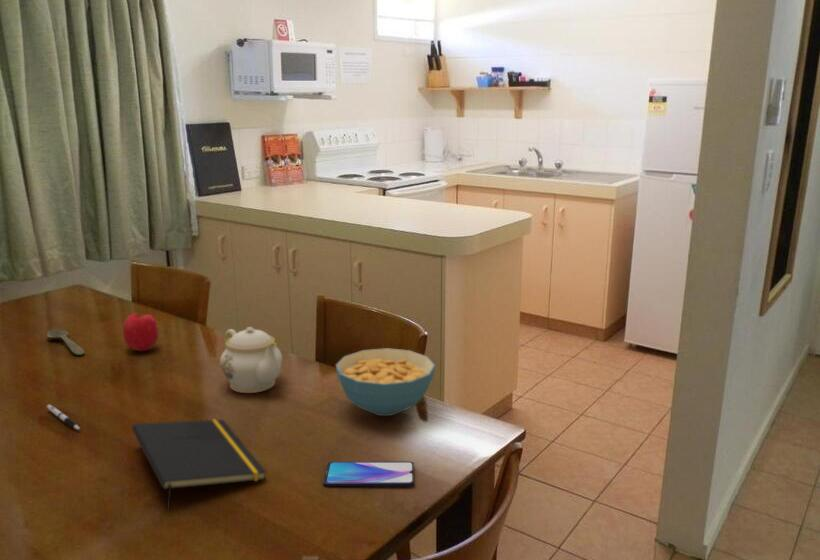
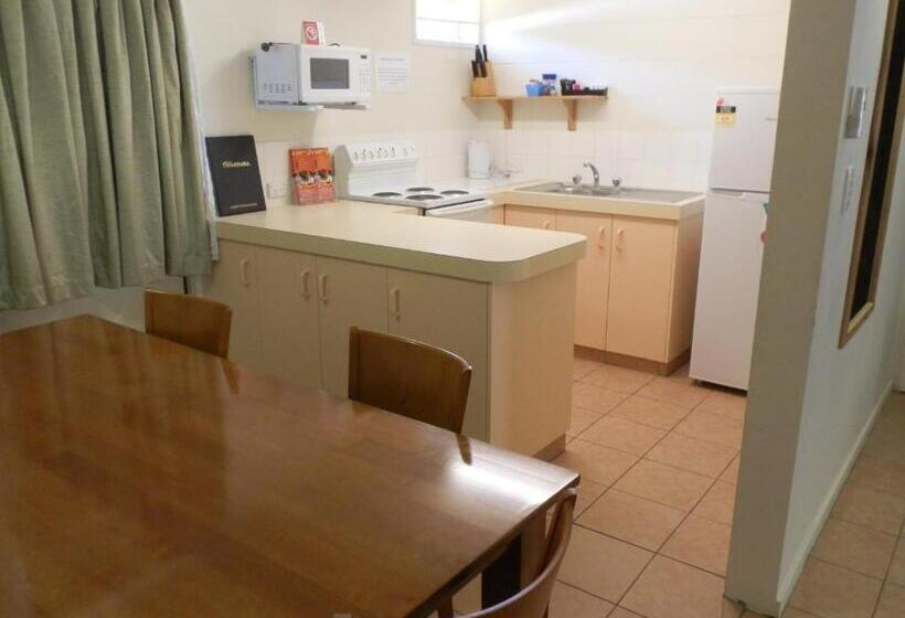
- fruit (140, 330)
- cereal bowl (385, 387)
- spoon (66, 341)
- notepad (196, 450)
- smartphone (369, 473)
- teapot (249, 355)
- pen (64, 417)
